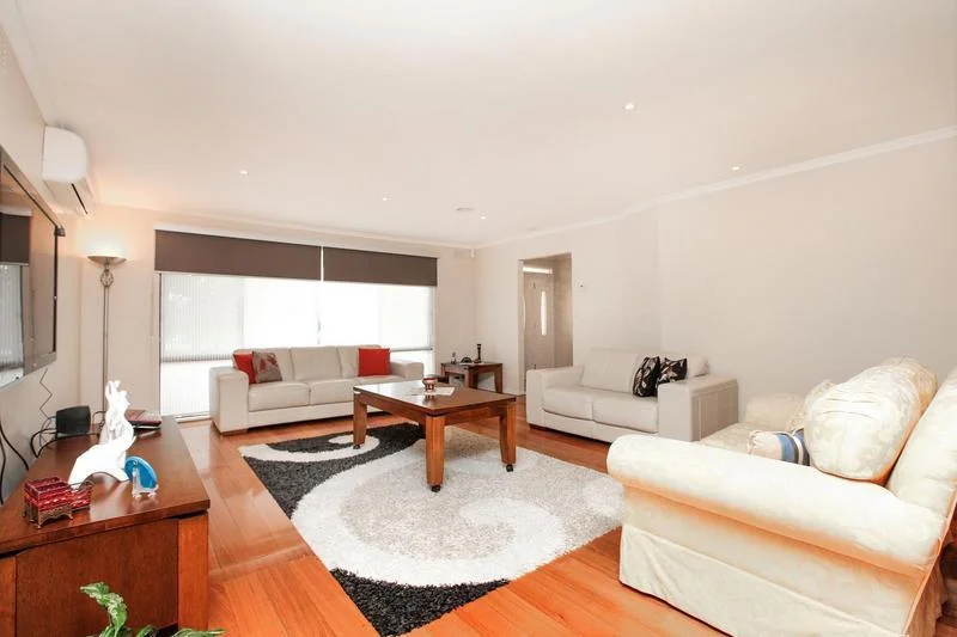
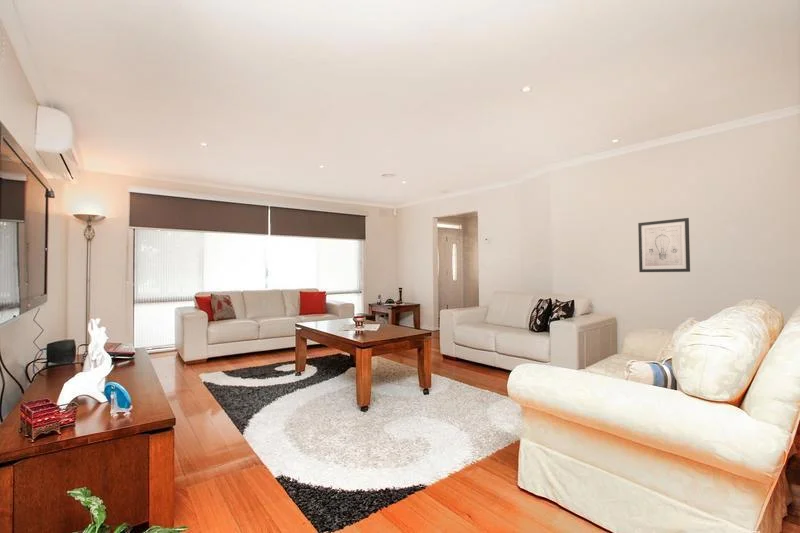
+ wall art (663, 246)
